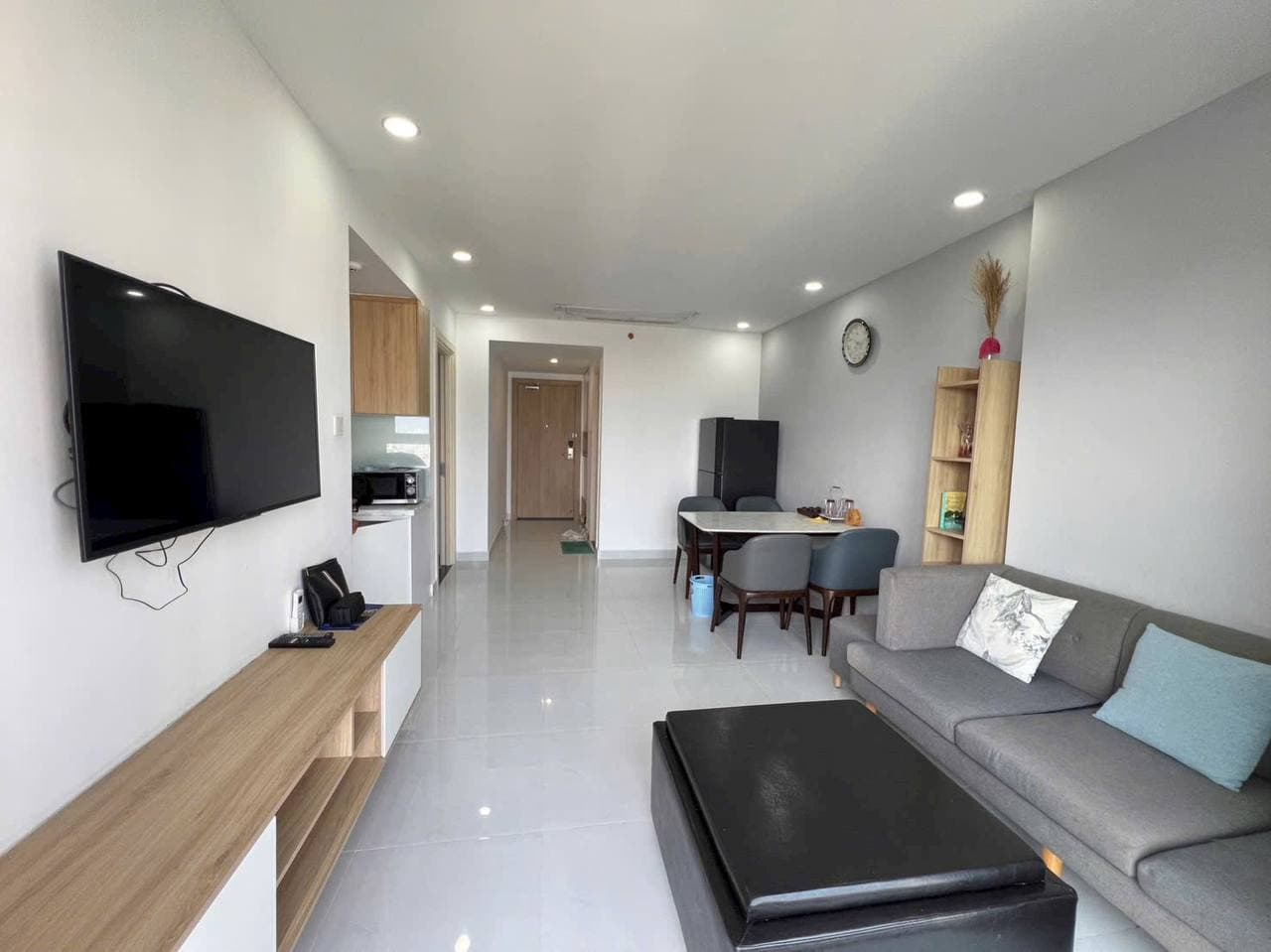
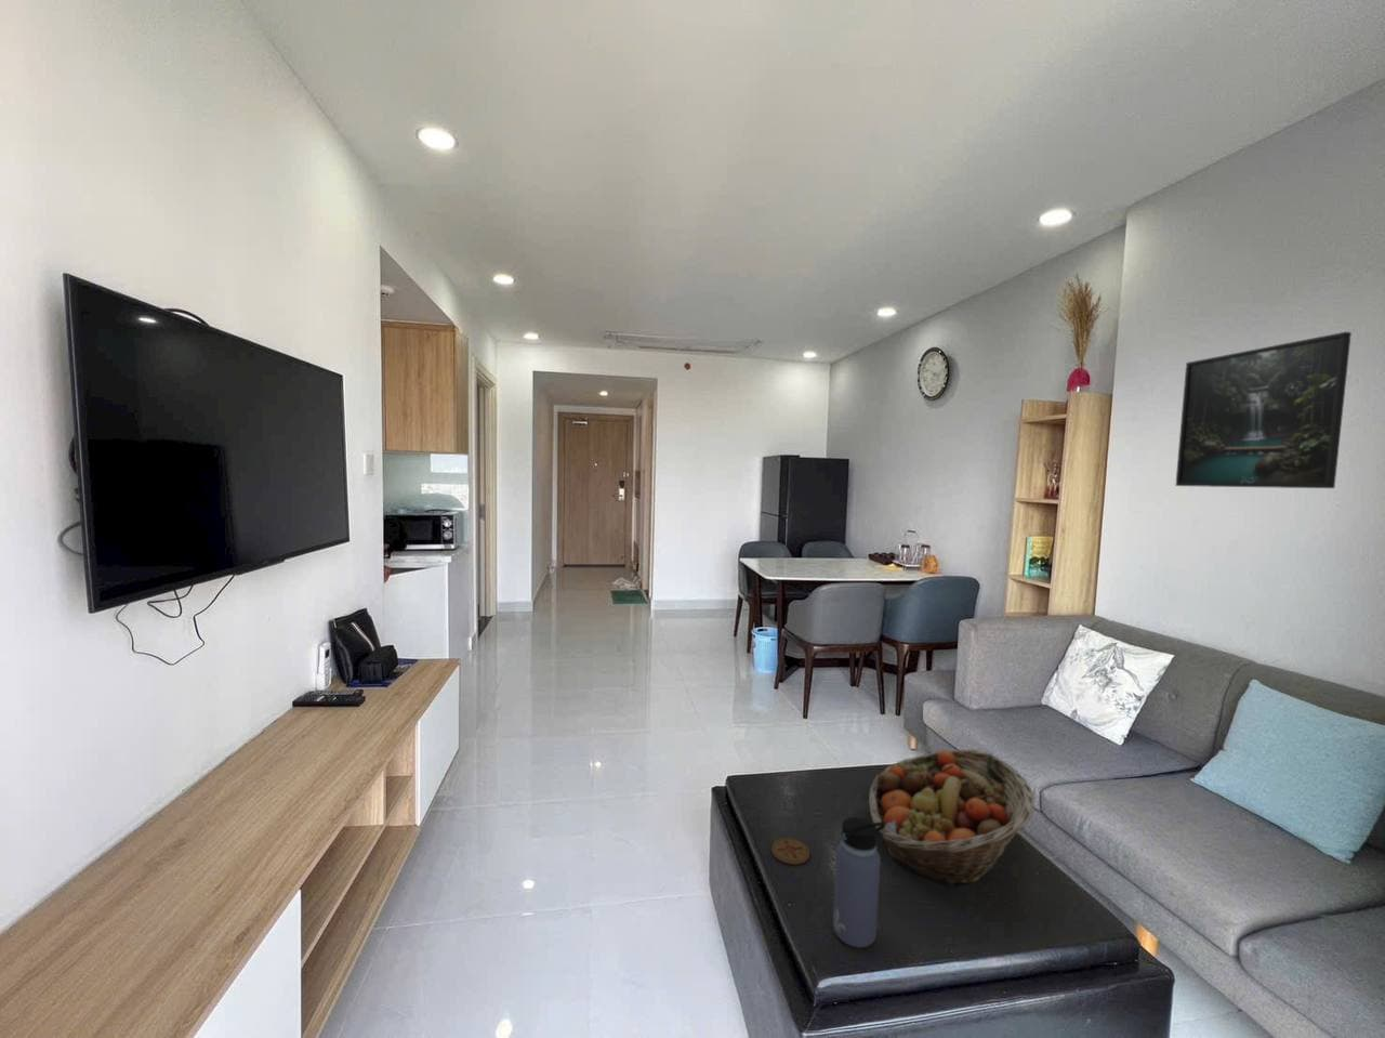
+ fruit basket (945, 808)
+ coaster (790, 850)
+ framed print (1252, 418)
+ water bottle (858, 872)
